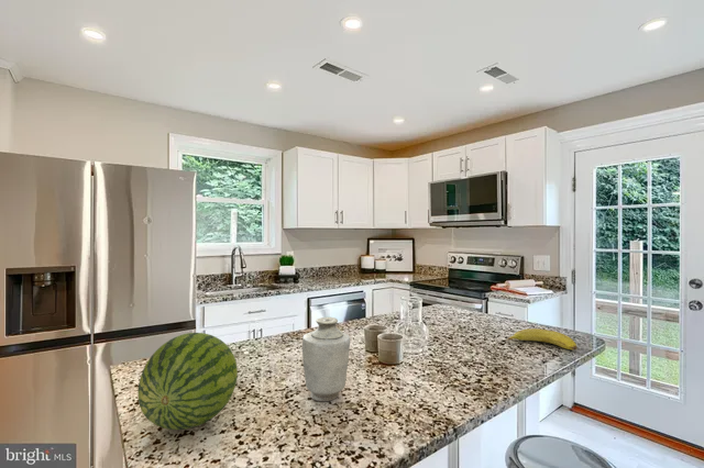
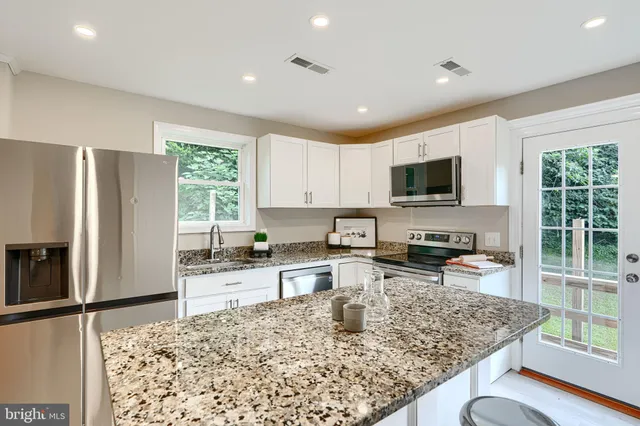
- vase (326, 357)
- fruit (540, 339)
- fruit (190, 378)
